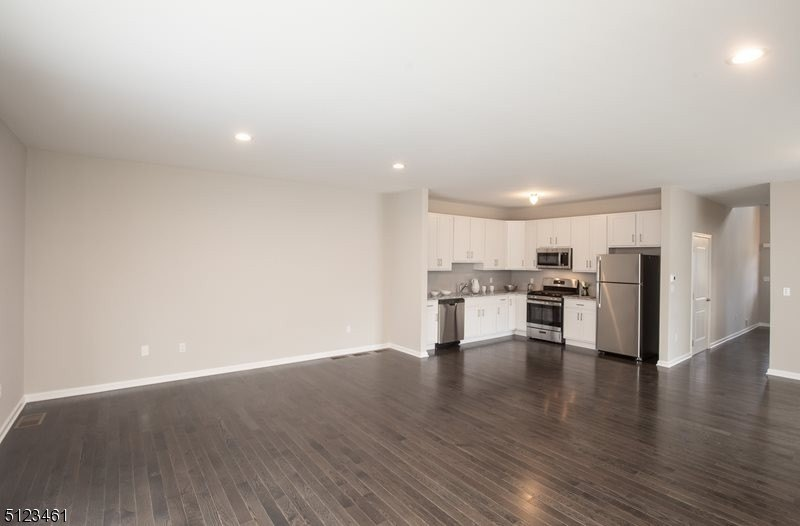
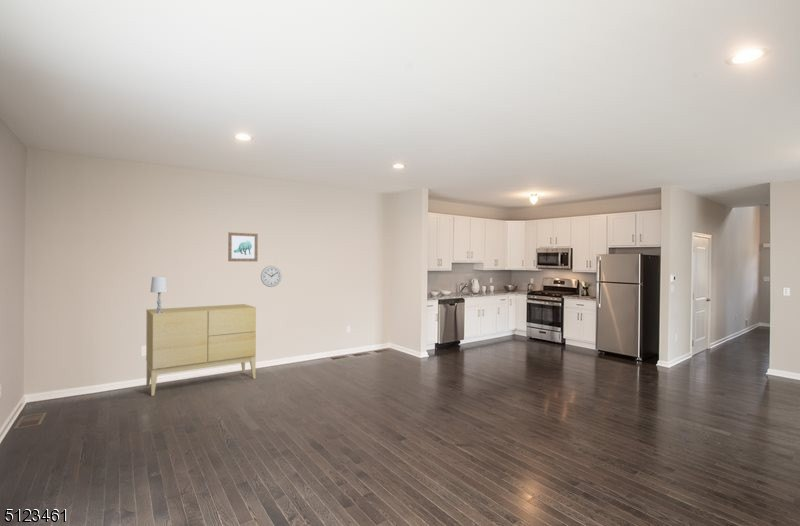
+ sideboard (202, 345)
+ wall clock (271, 276)
+ wall art (243, 247)
+ table lamp (159, 294)
